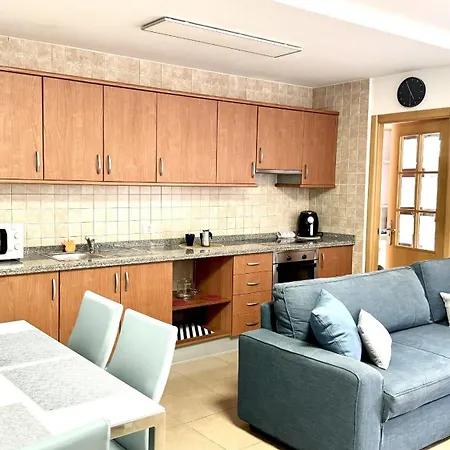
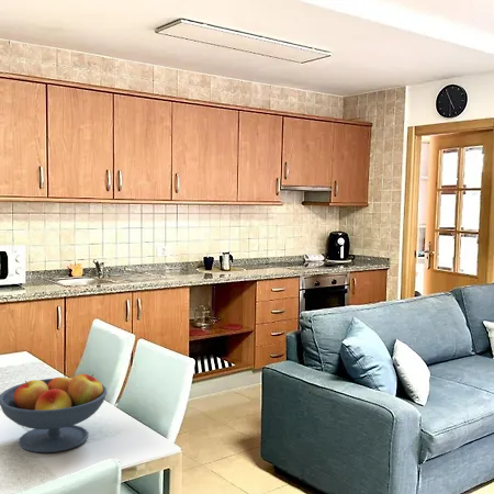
+ fruit bowl (54, 407)
